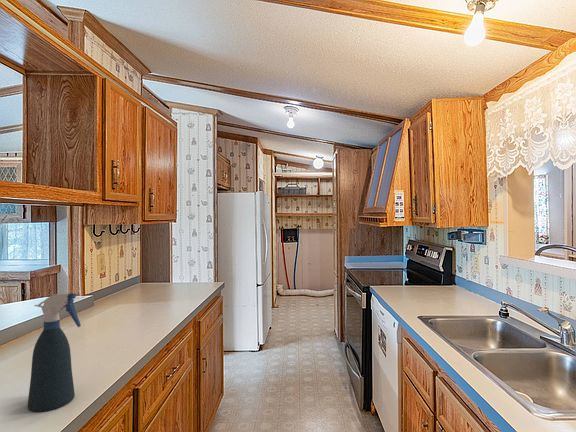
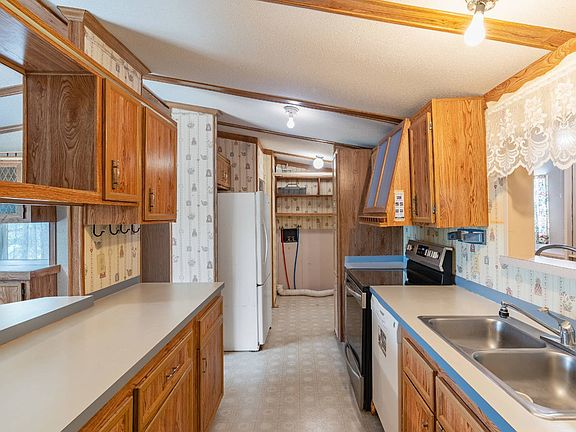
- spray bottle (55, 346)
